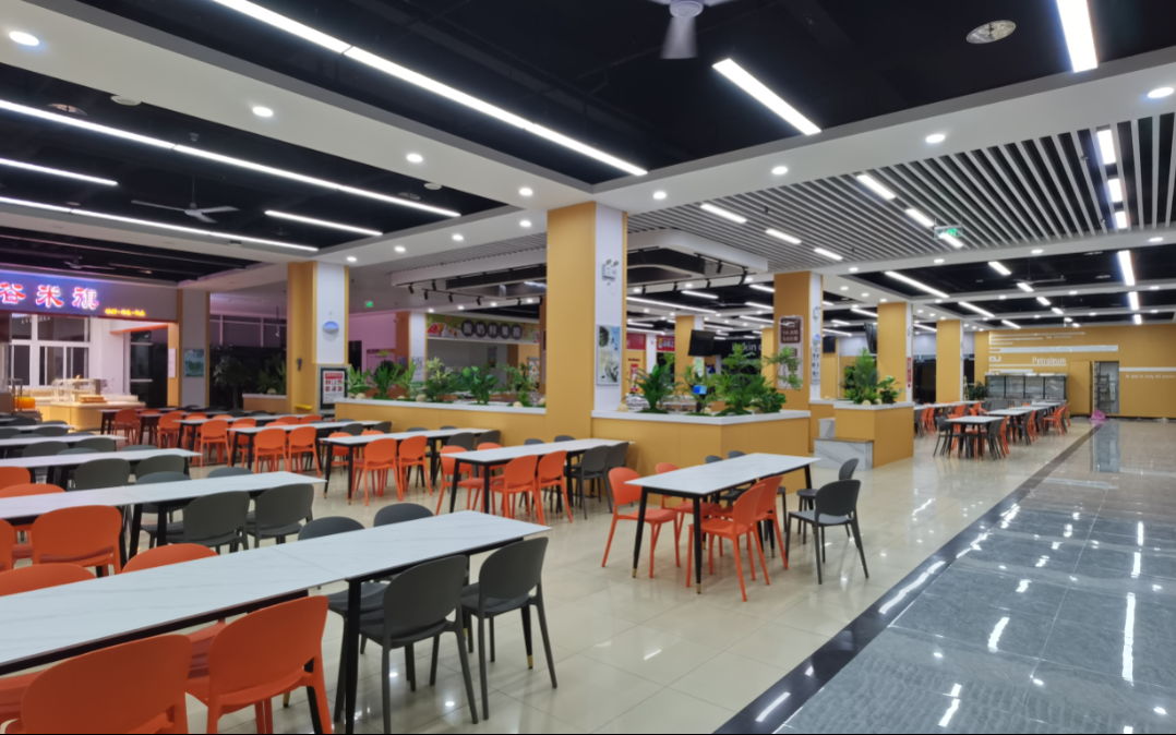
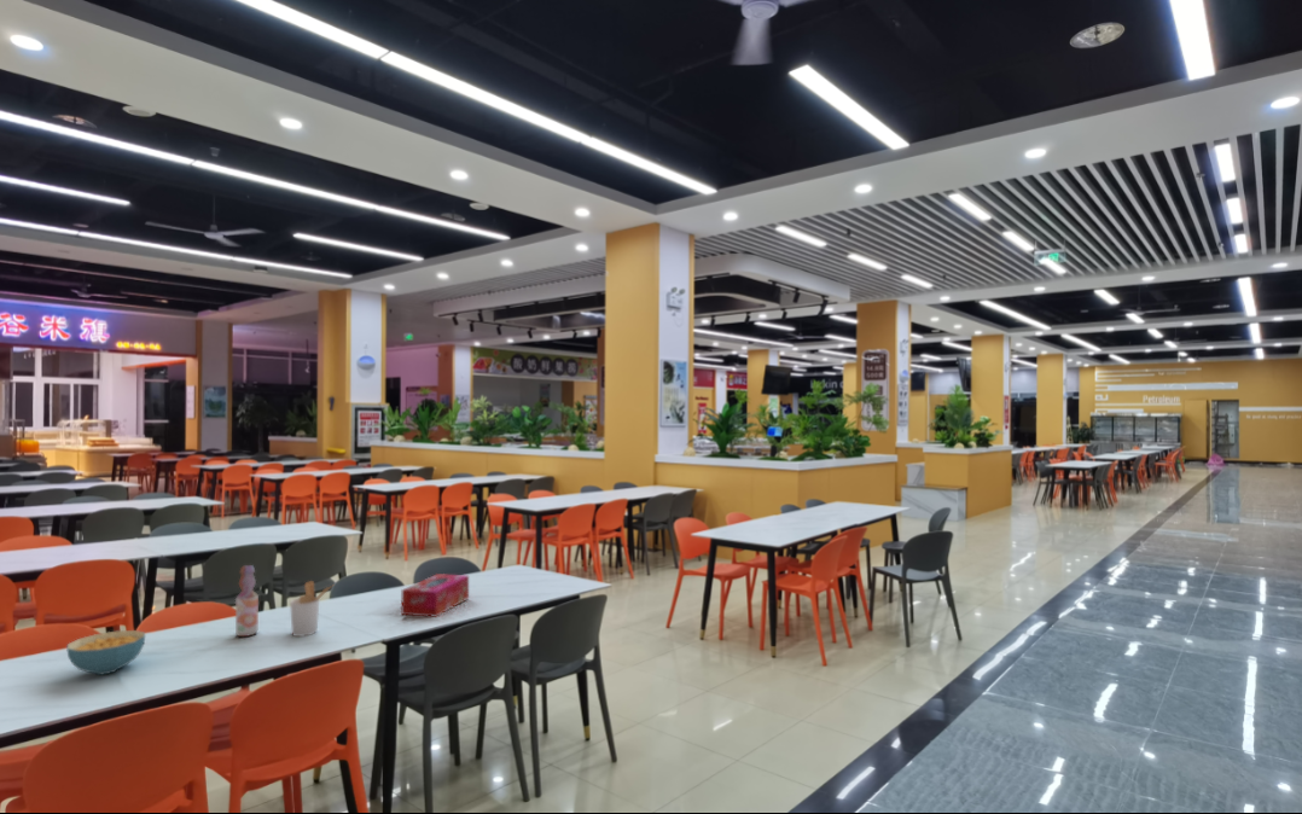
+ utensil holder (312, 607)
+ bottle (246, 599)
+ cereal bowl (106, 655)
+ tissue box (436, 594)
